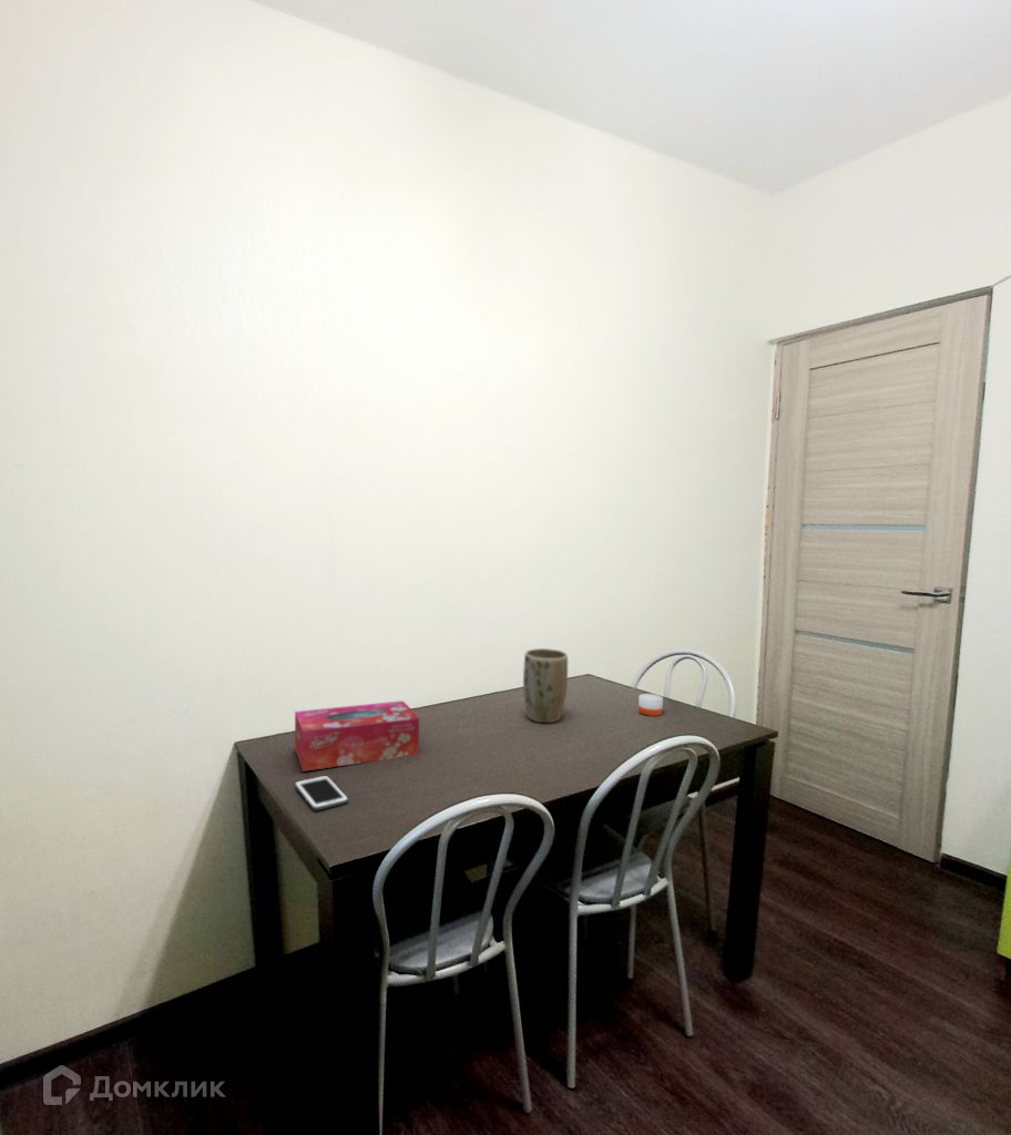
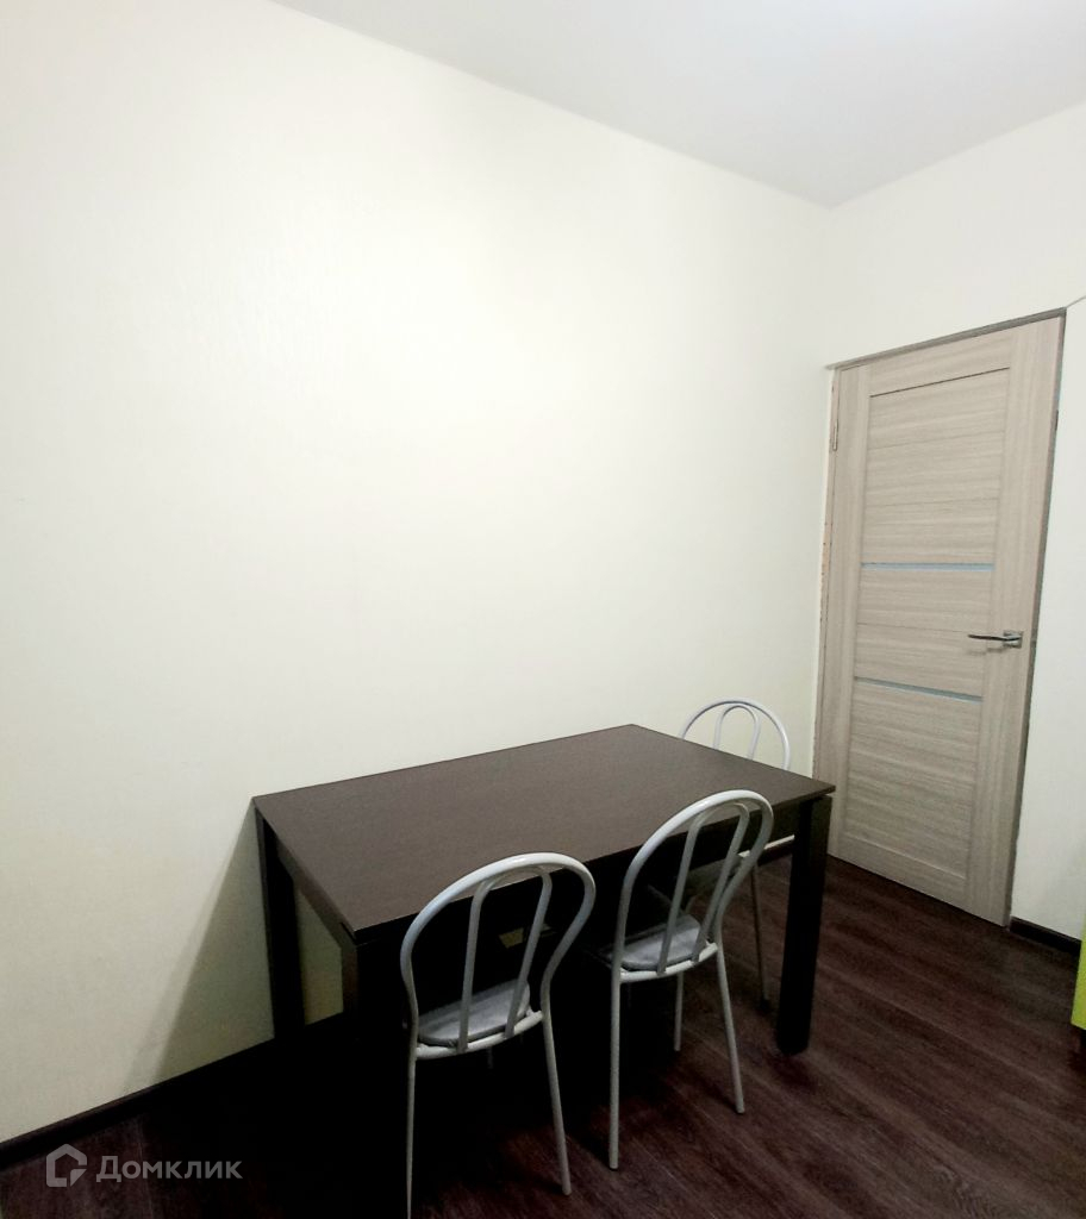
- candle (651, 696)
- tissue box (356, 733)
- cell phone (320, 791)
- plant pot (544, 685)
